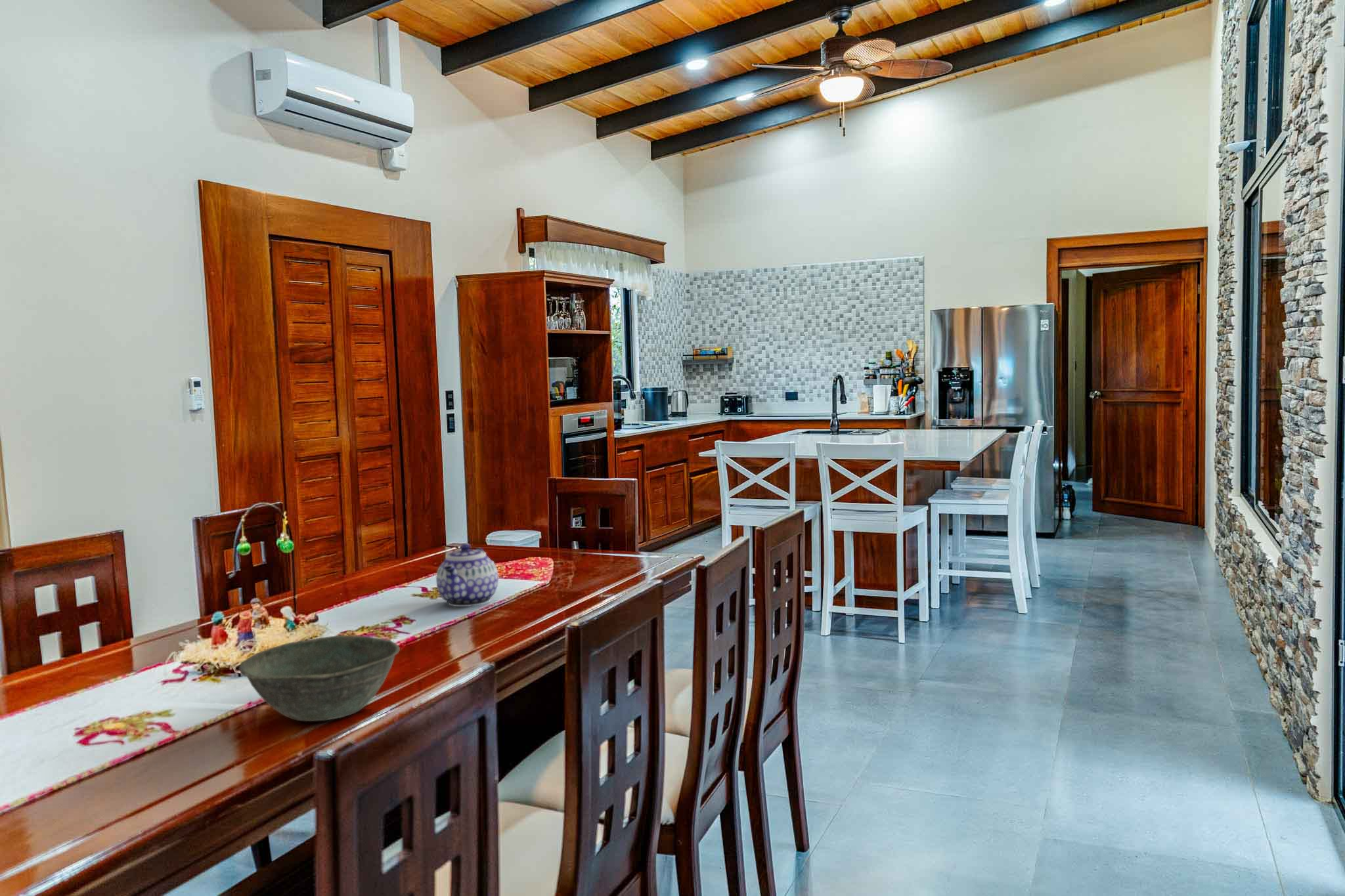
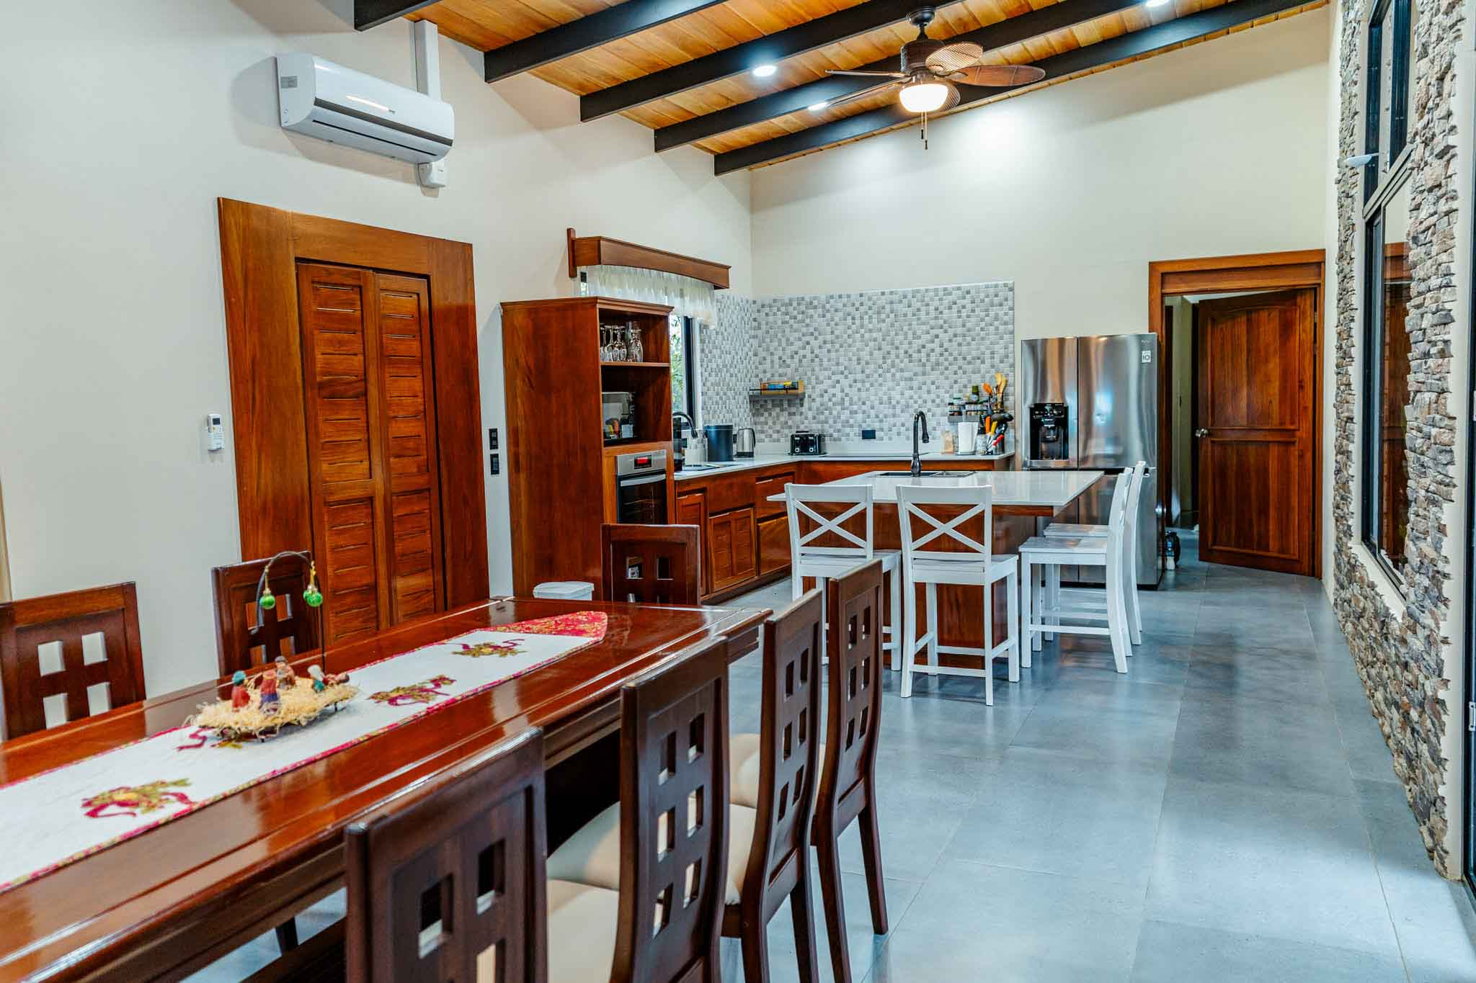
- bowl (323, 682)
- teapot (467, 572)
